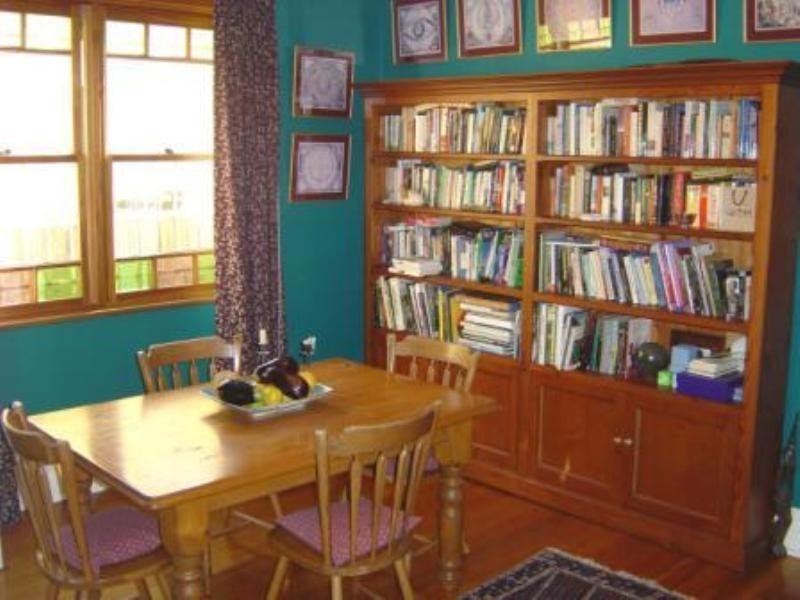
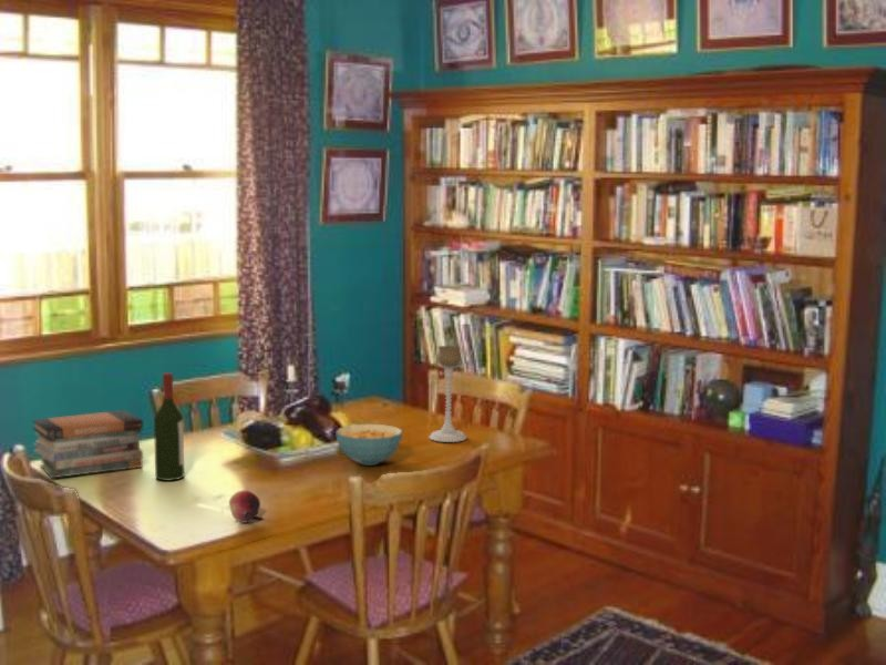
+ book stack (87, 443)
+ wine bottle (168, 426)
+ candle holder (447, 392)
+ fruit (245, 505)
+ cereal bowl (369, 447)
